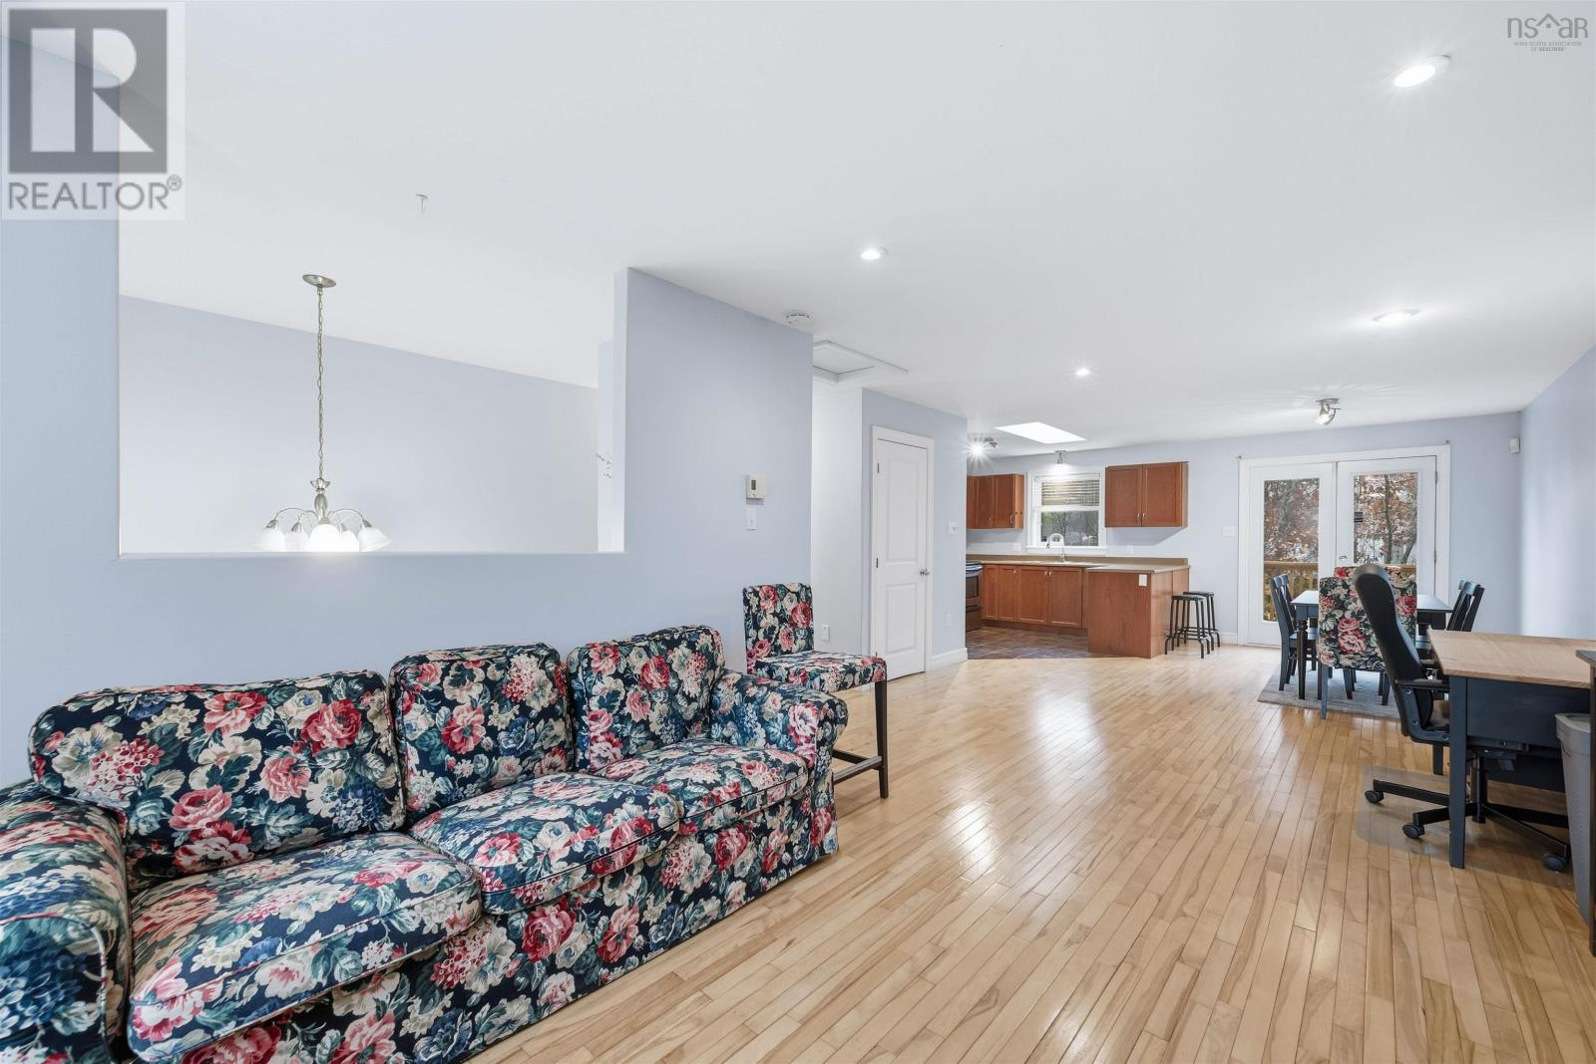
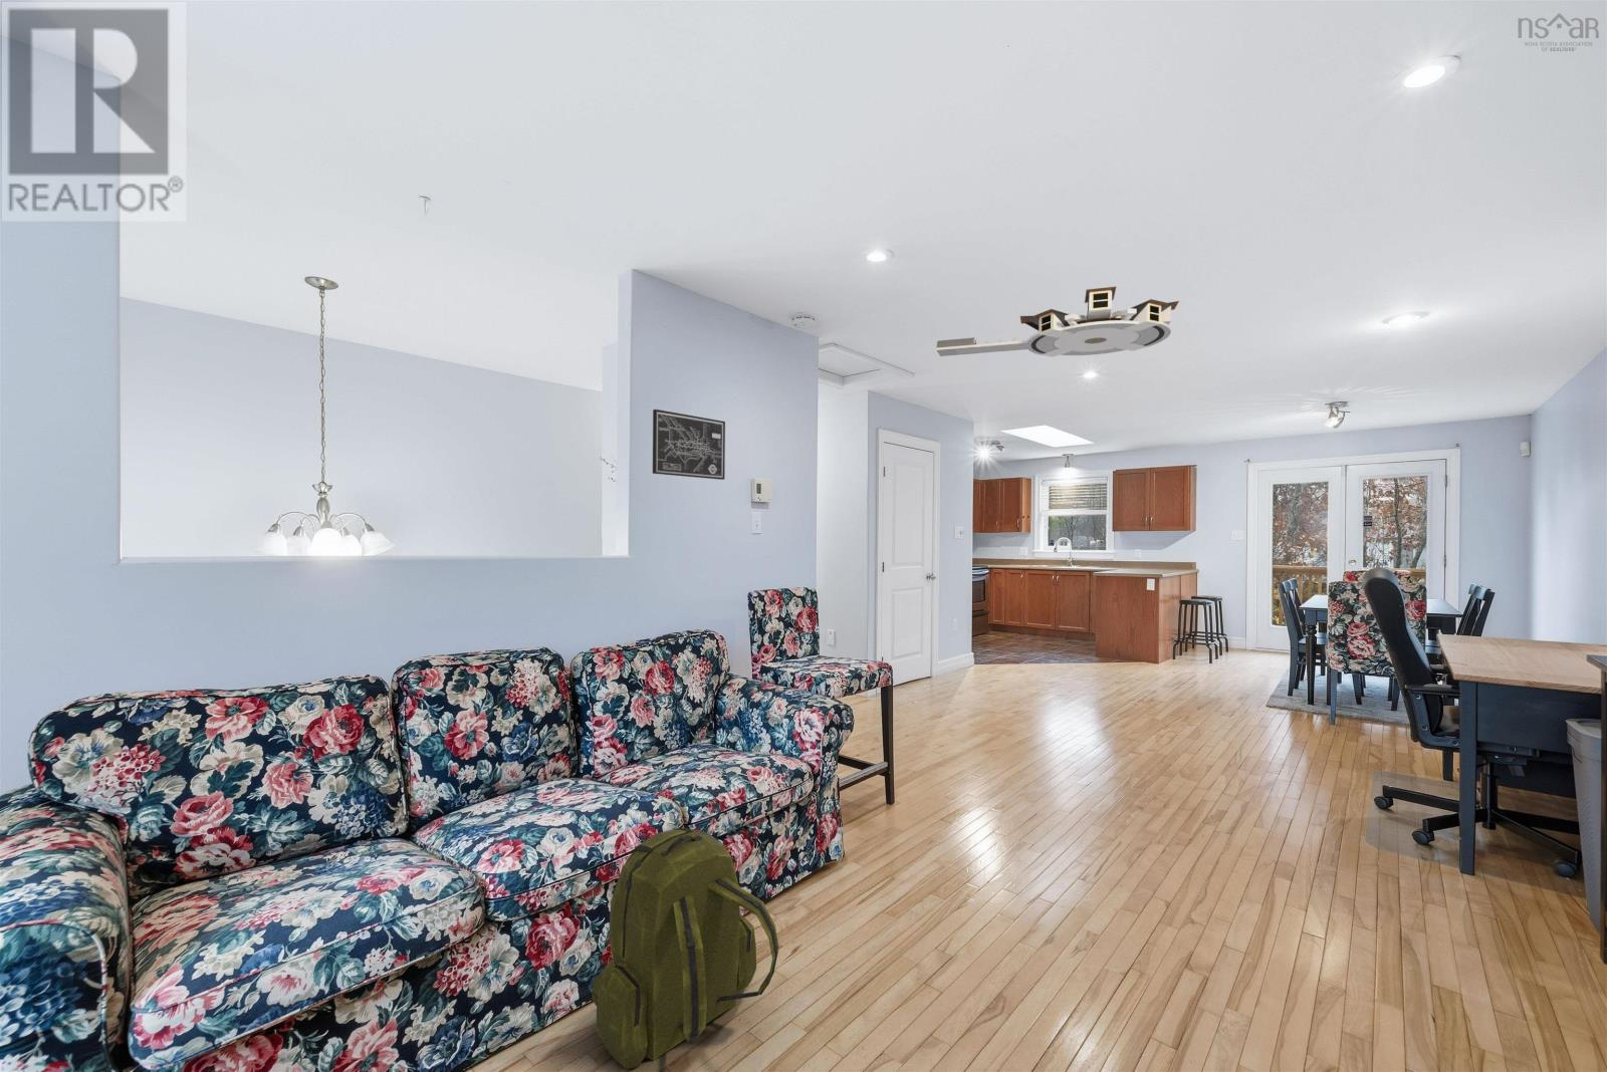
+ wall art (690, 445)
+ backpack (686, 928)
+ architectural model (1051, 330)
